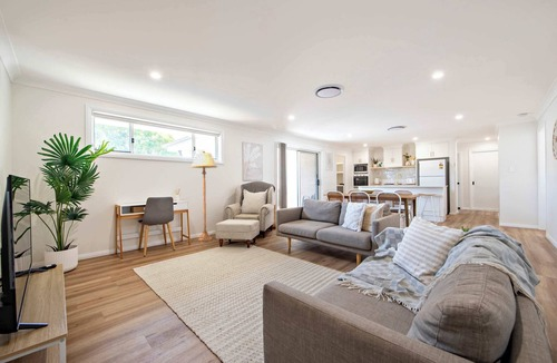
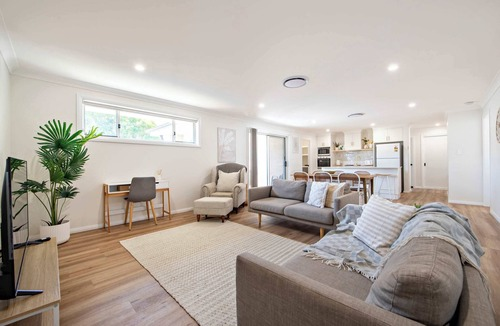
- floor lamp (204, 195)
